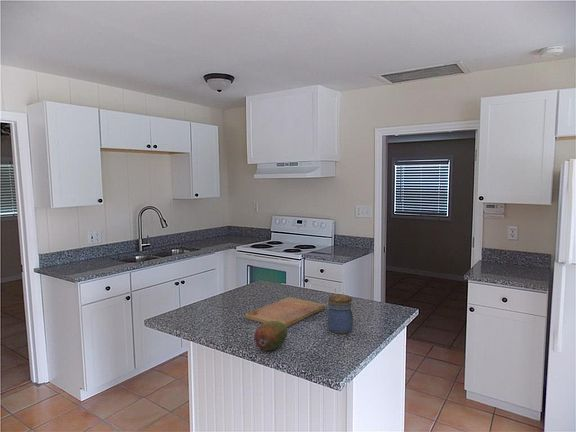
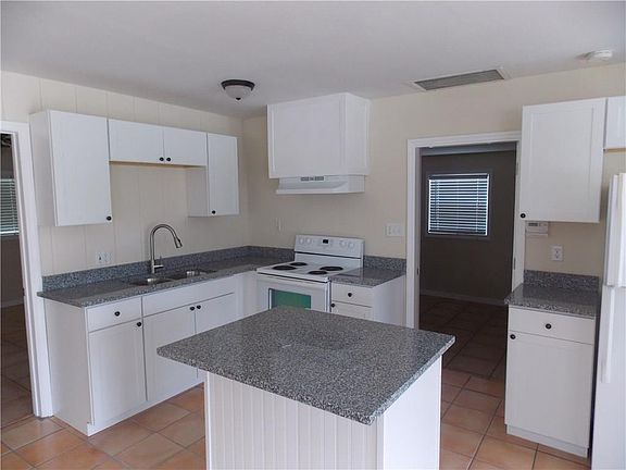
- cutting board (286, 311)
- fruit (271, 334)
- jar (341, 313)
